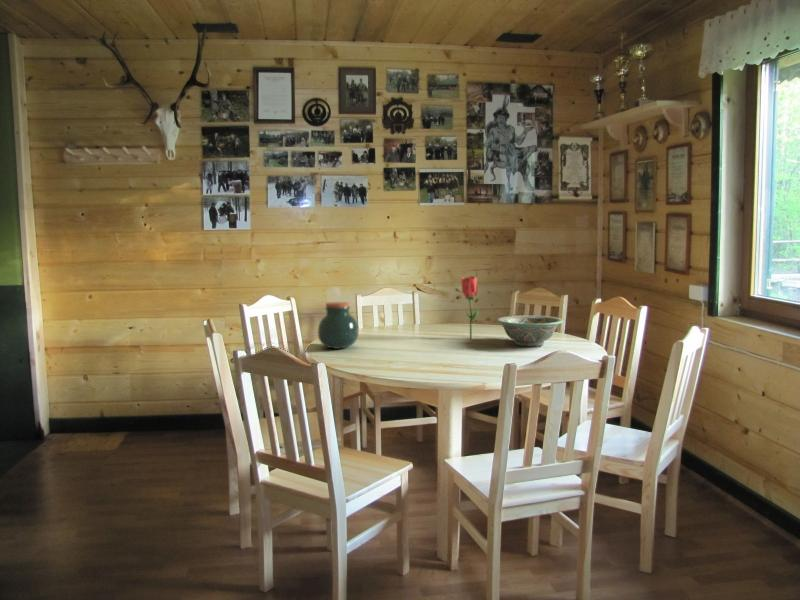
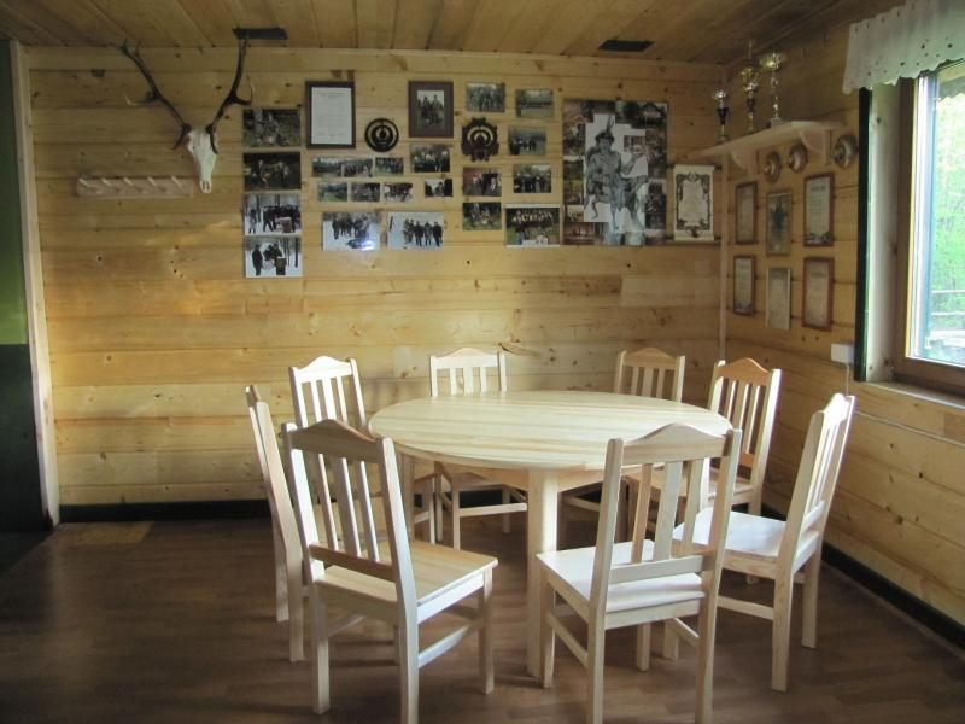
- jar (337, 325)
- flower (470, 308)
- decorative bowl (529, 331)
